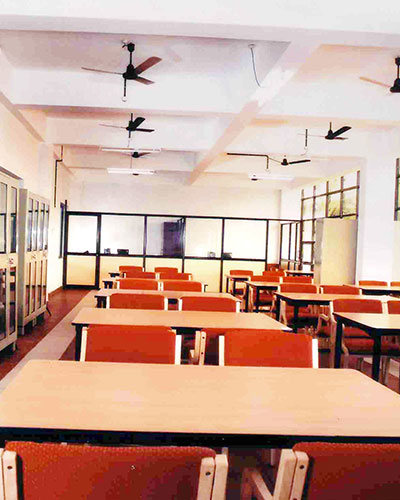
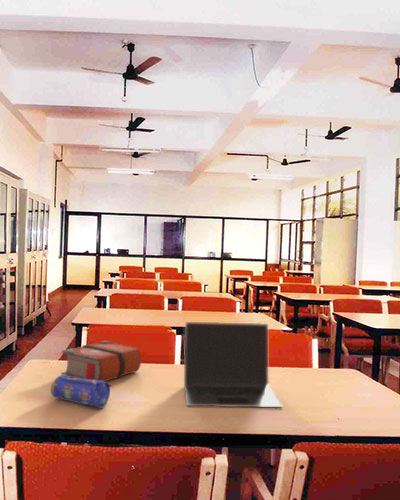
+ laptop (230, 361)
+ pencil case (80, 389)
+ bible (100, 360)
